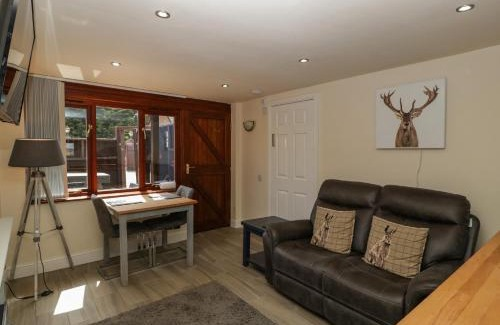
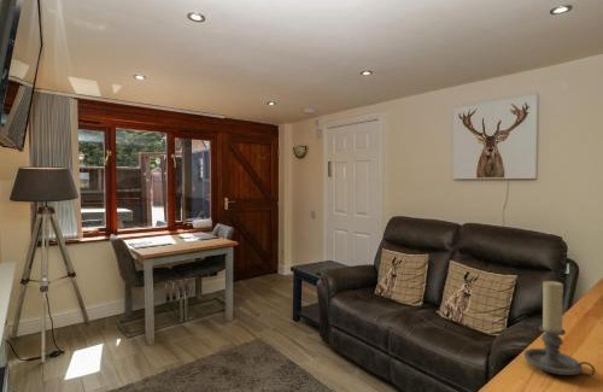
+ candle holder (557, 324)
